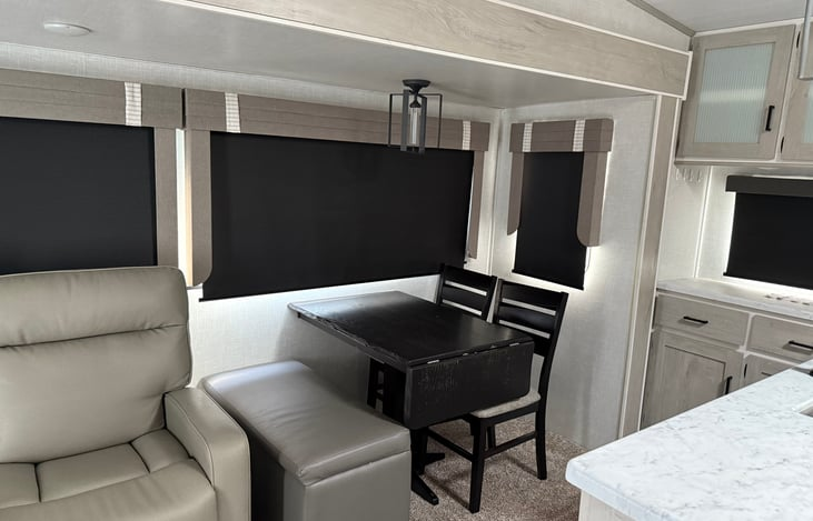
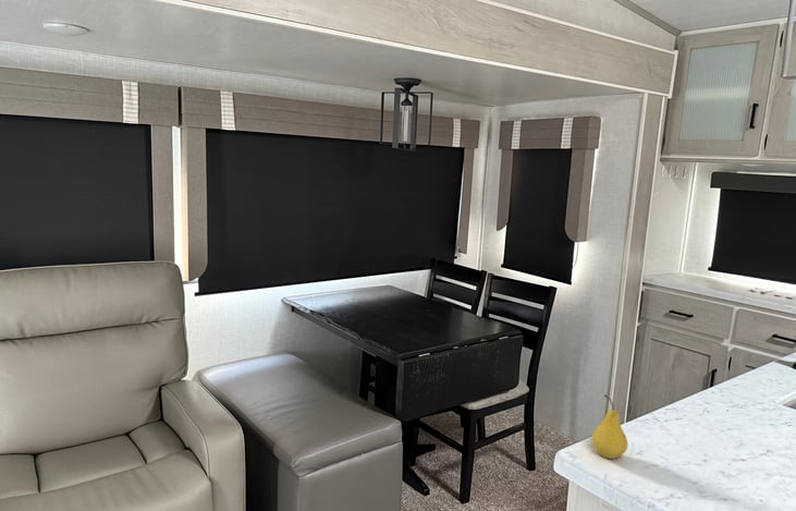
+ fruit (611, 426)
